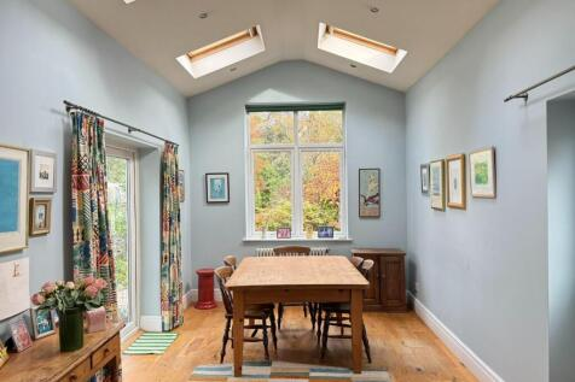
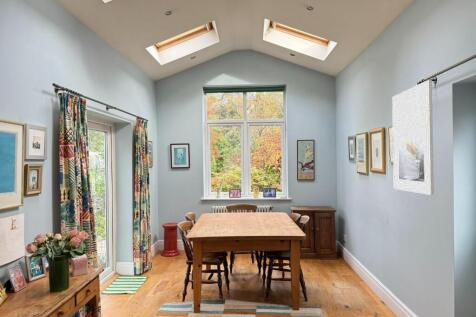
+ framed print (410, 140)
